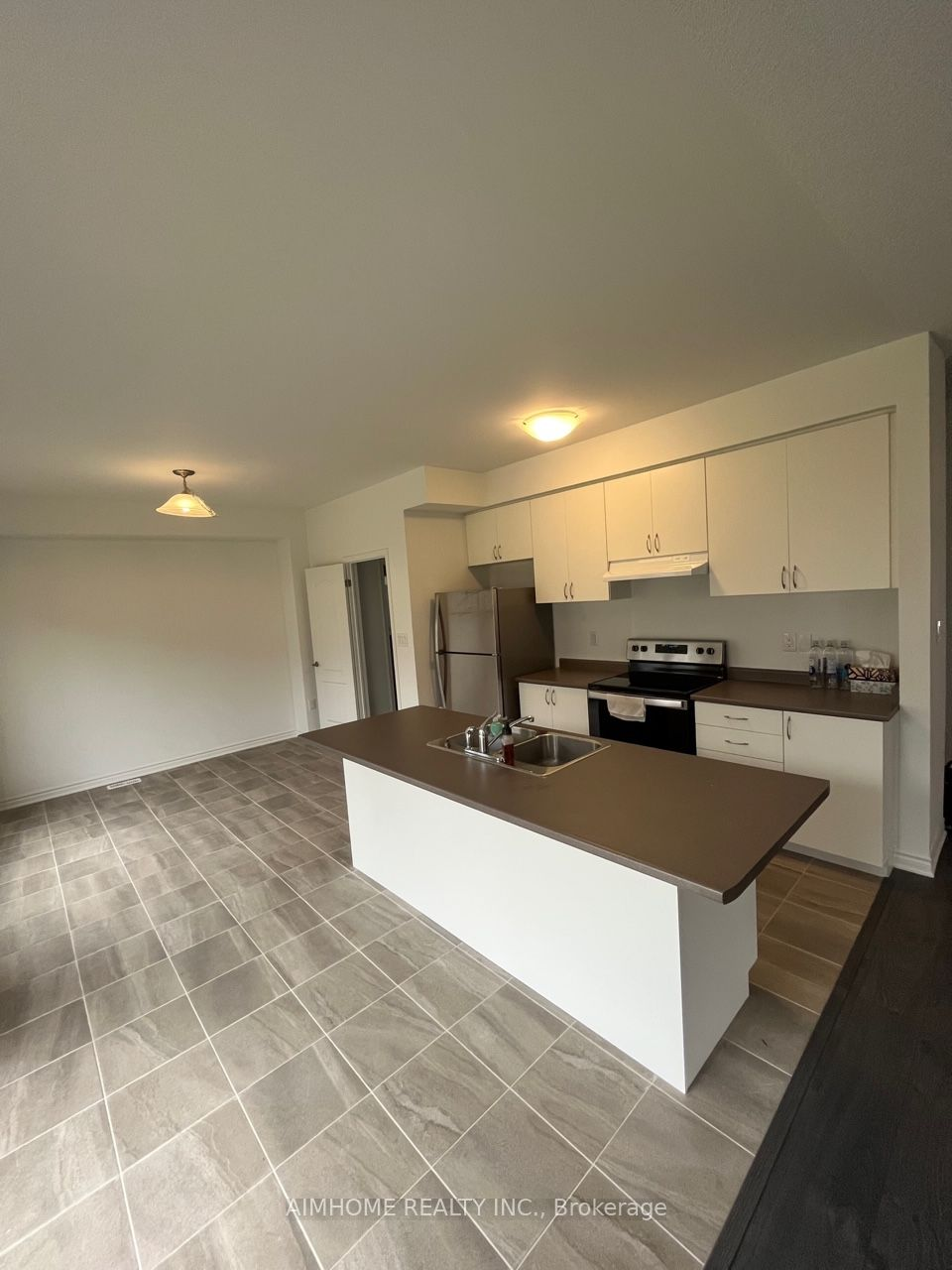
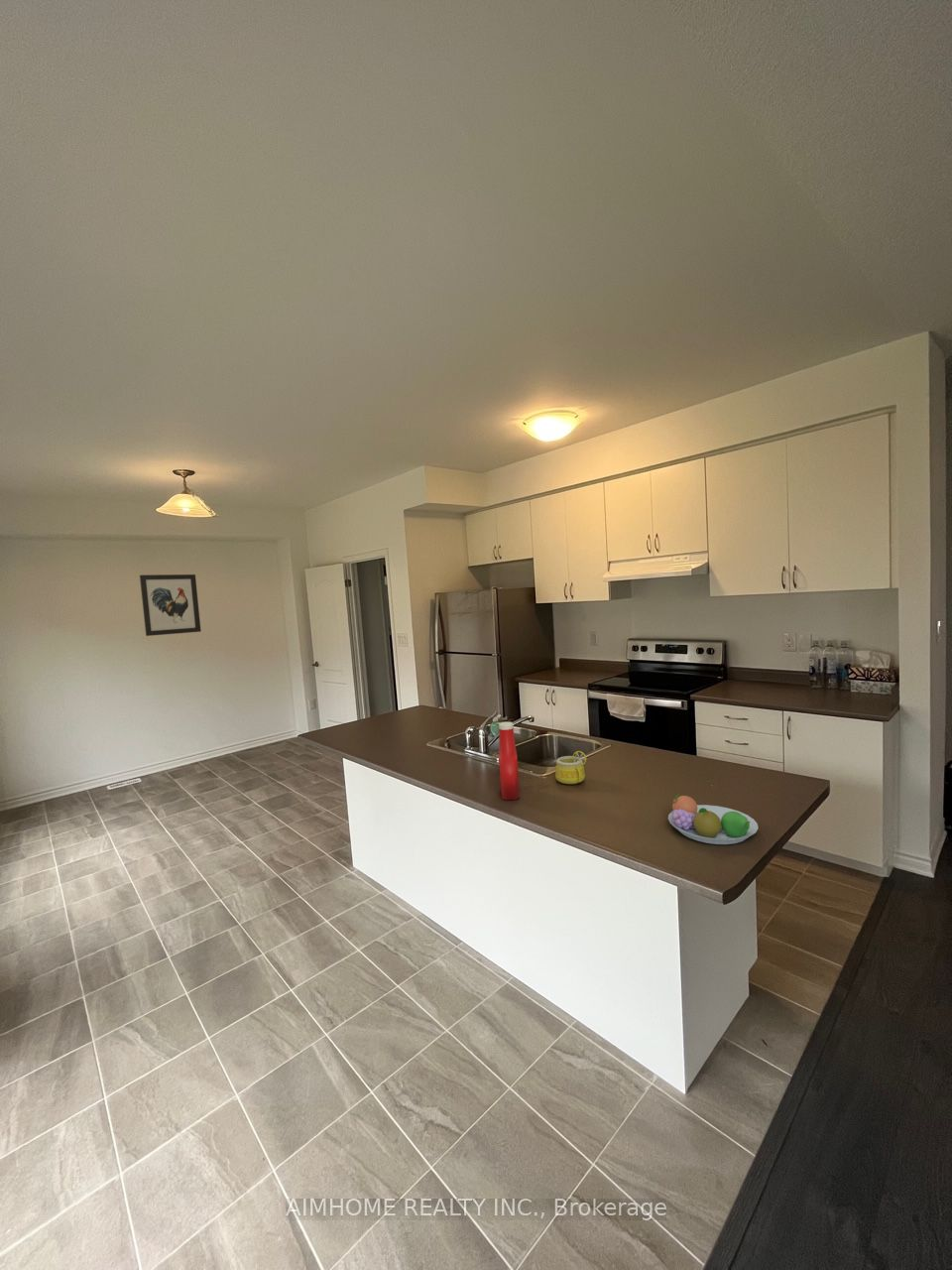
+ wall art (171, 604)
+ fruit bowl (712, 815)
+ mug (570, 765)
+ soap bottle (508, 758)
